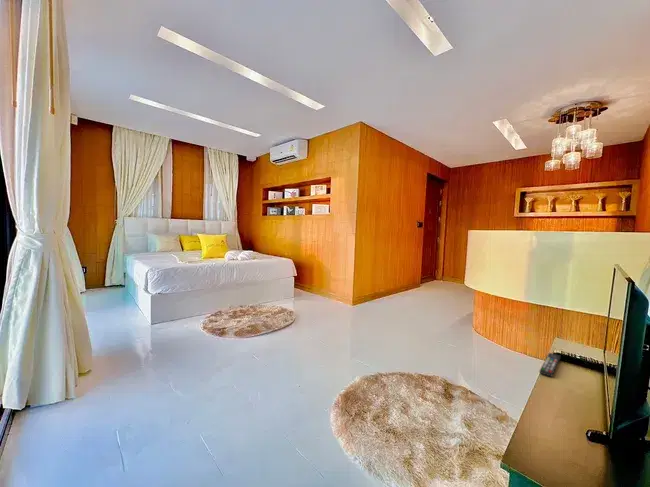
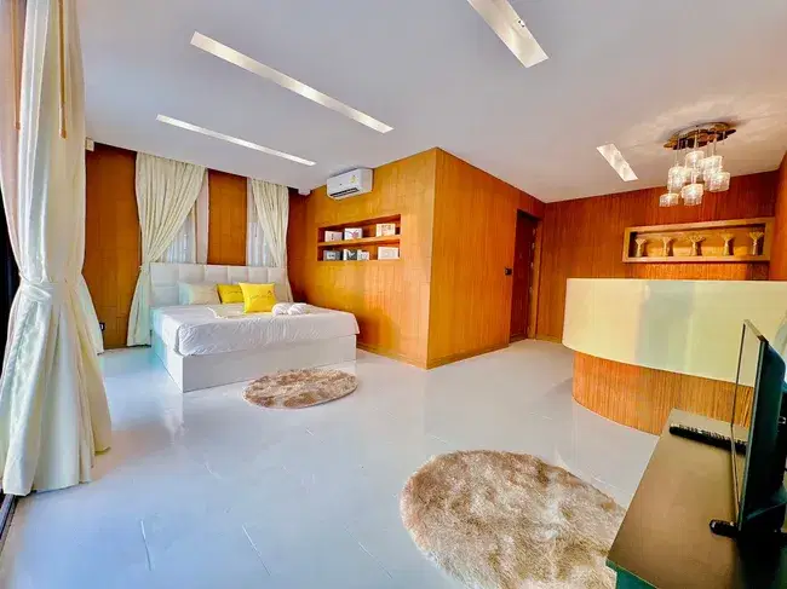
- remote control (550, 363)
